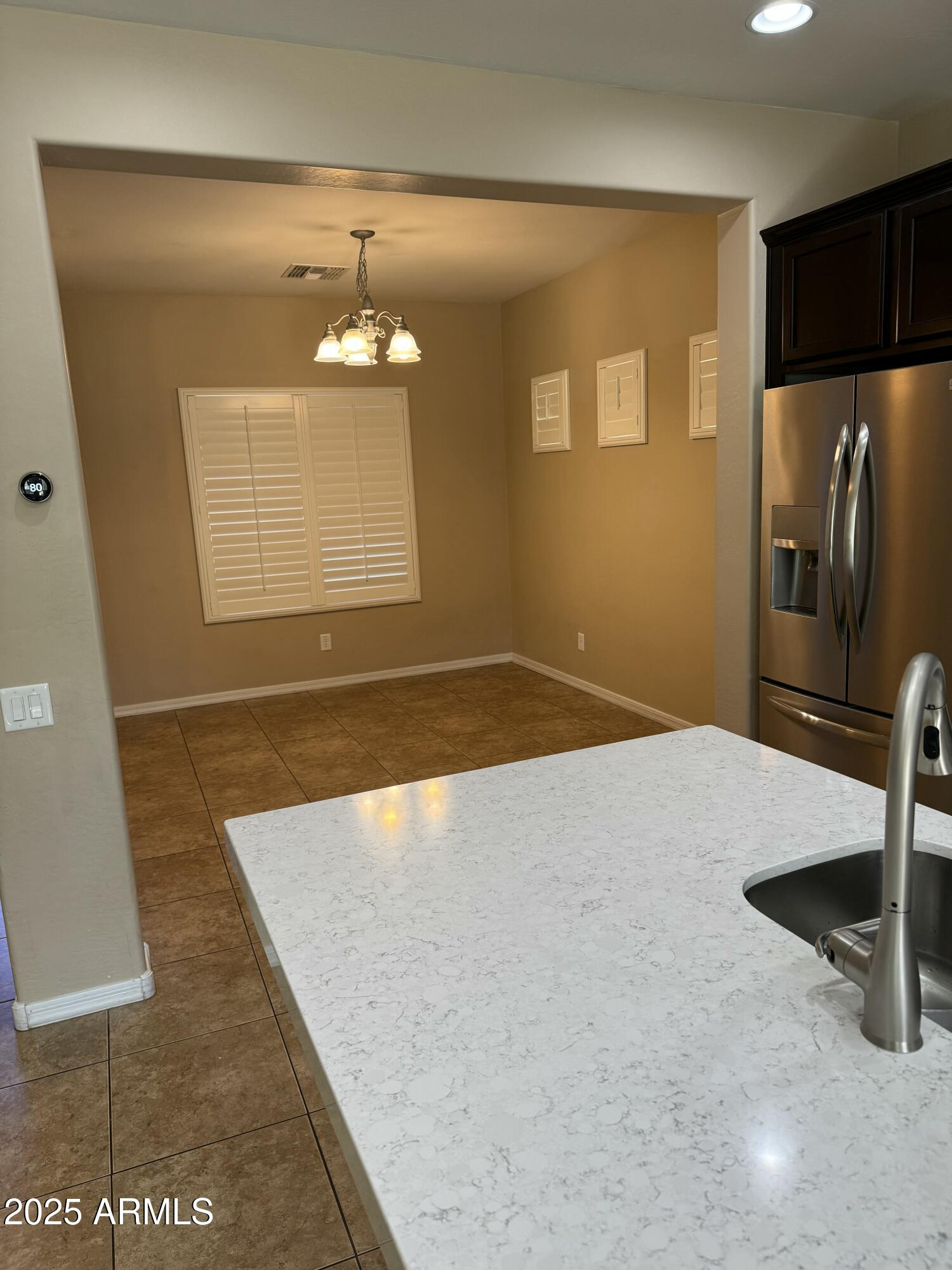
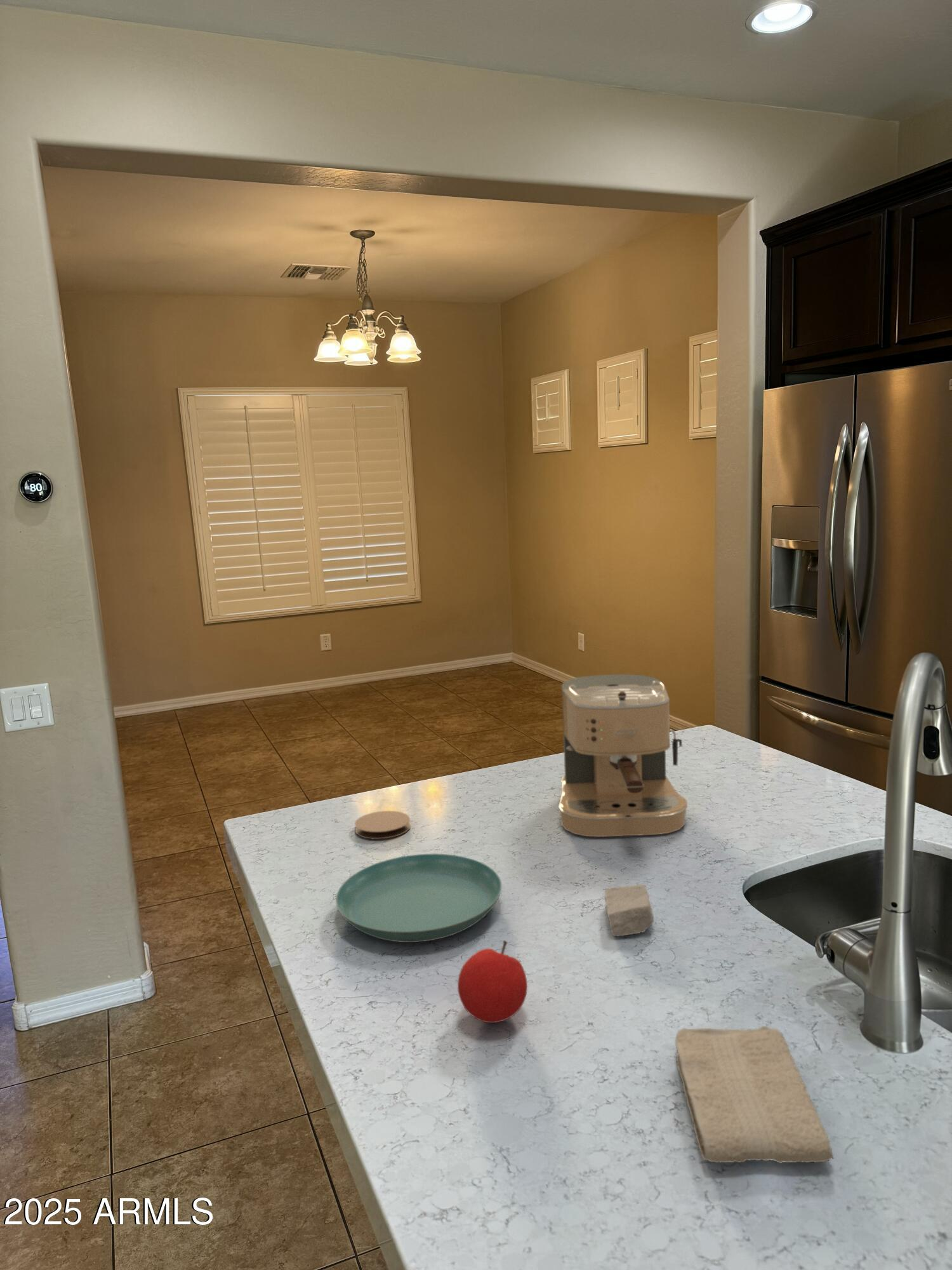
+ soap bar (628, 905)
+ coaster (382, 824)
+ coffee maker (619, 752)
+ washcloth (744, 1087)
+ fruit (492, 985)
+ saucer (420, 899)
